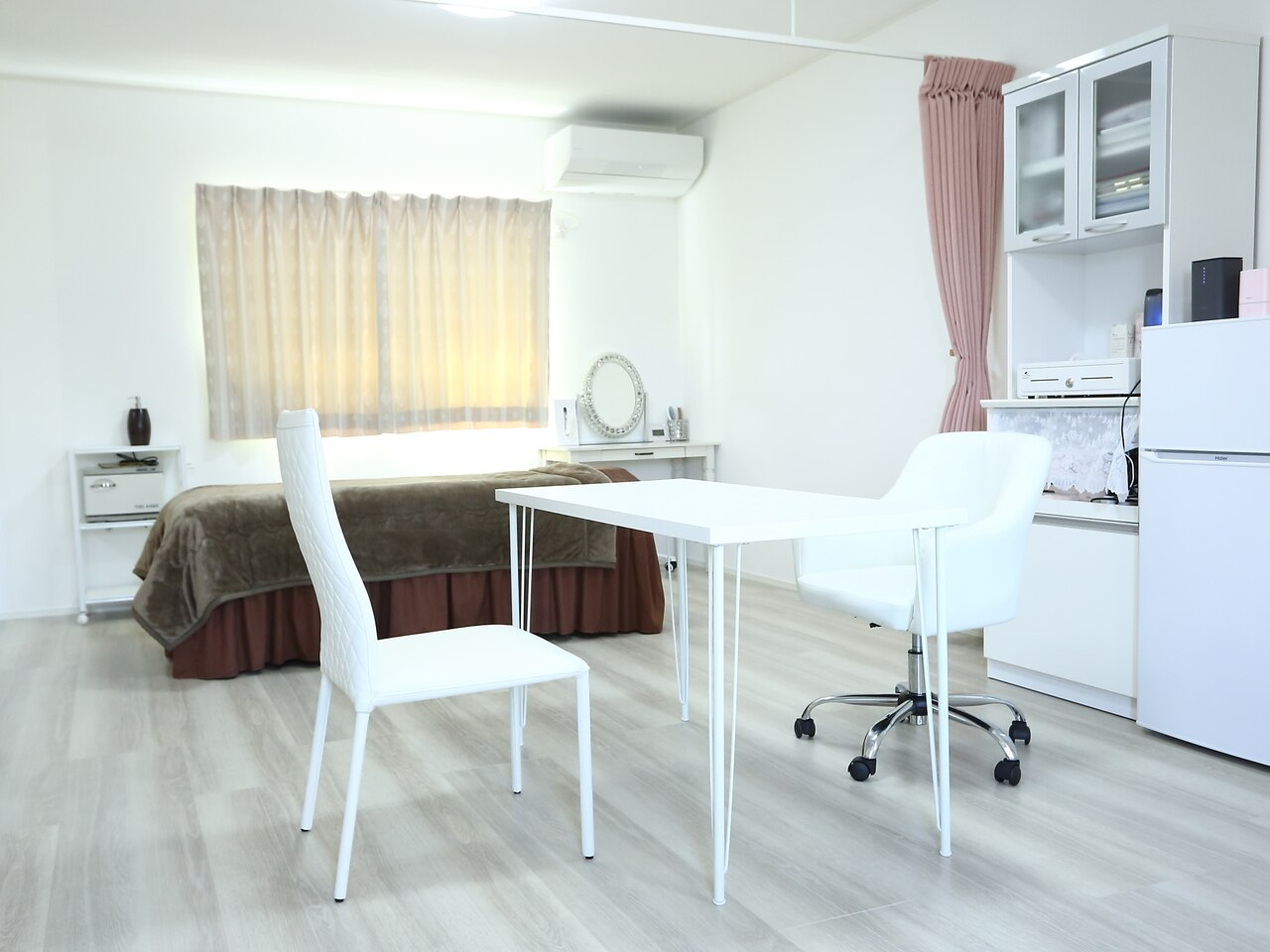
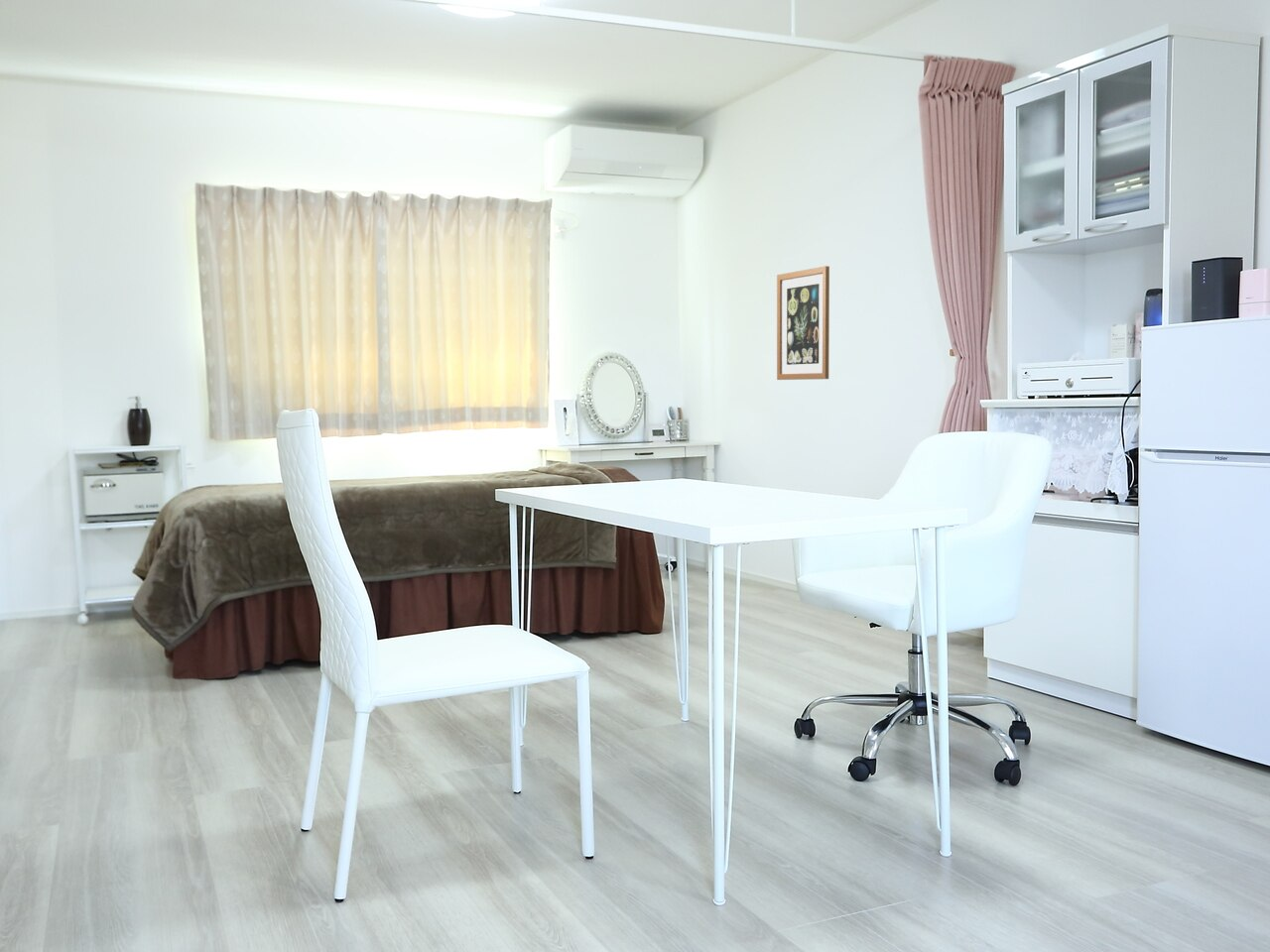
+ wall art (802, 325)
